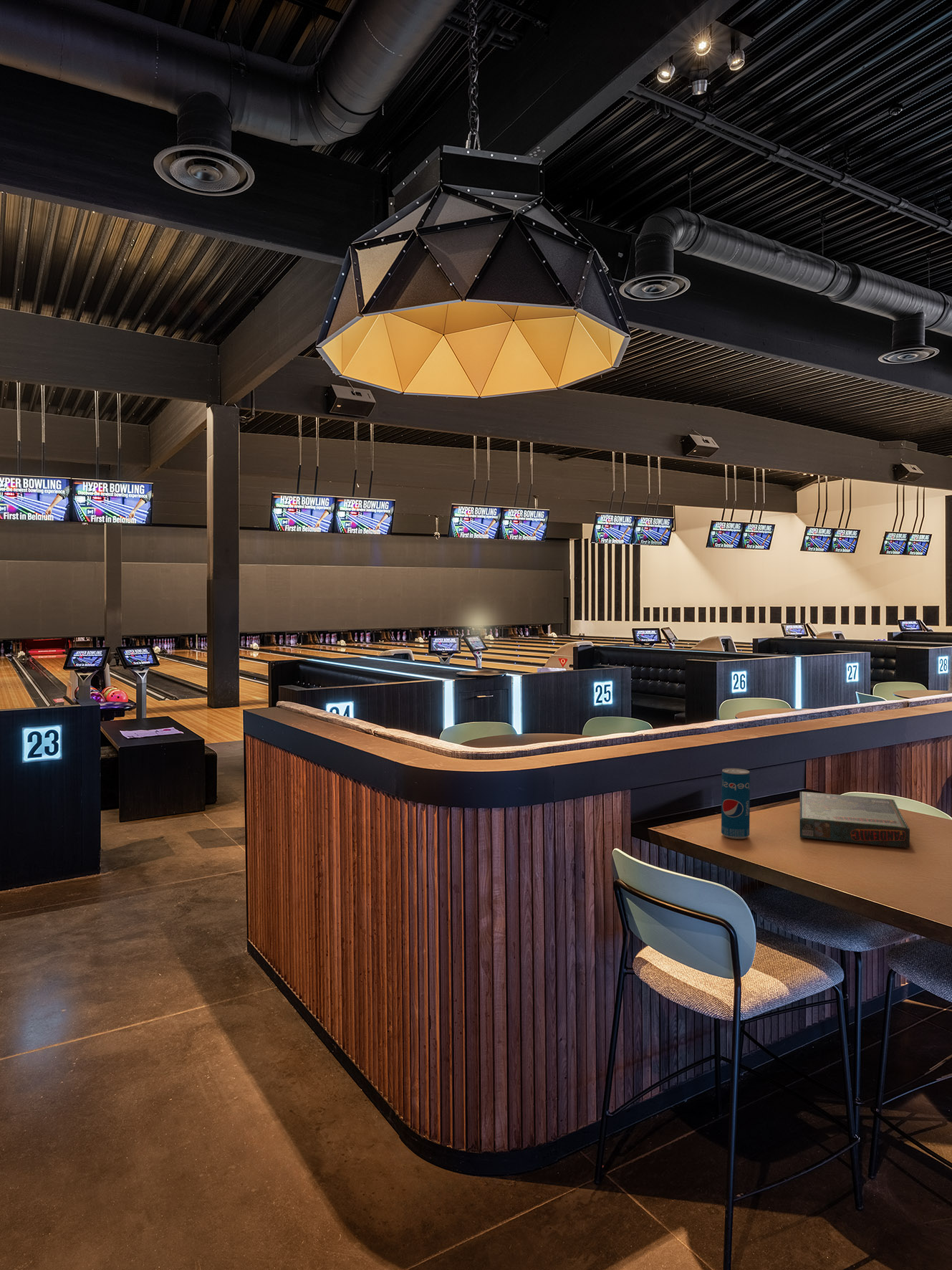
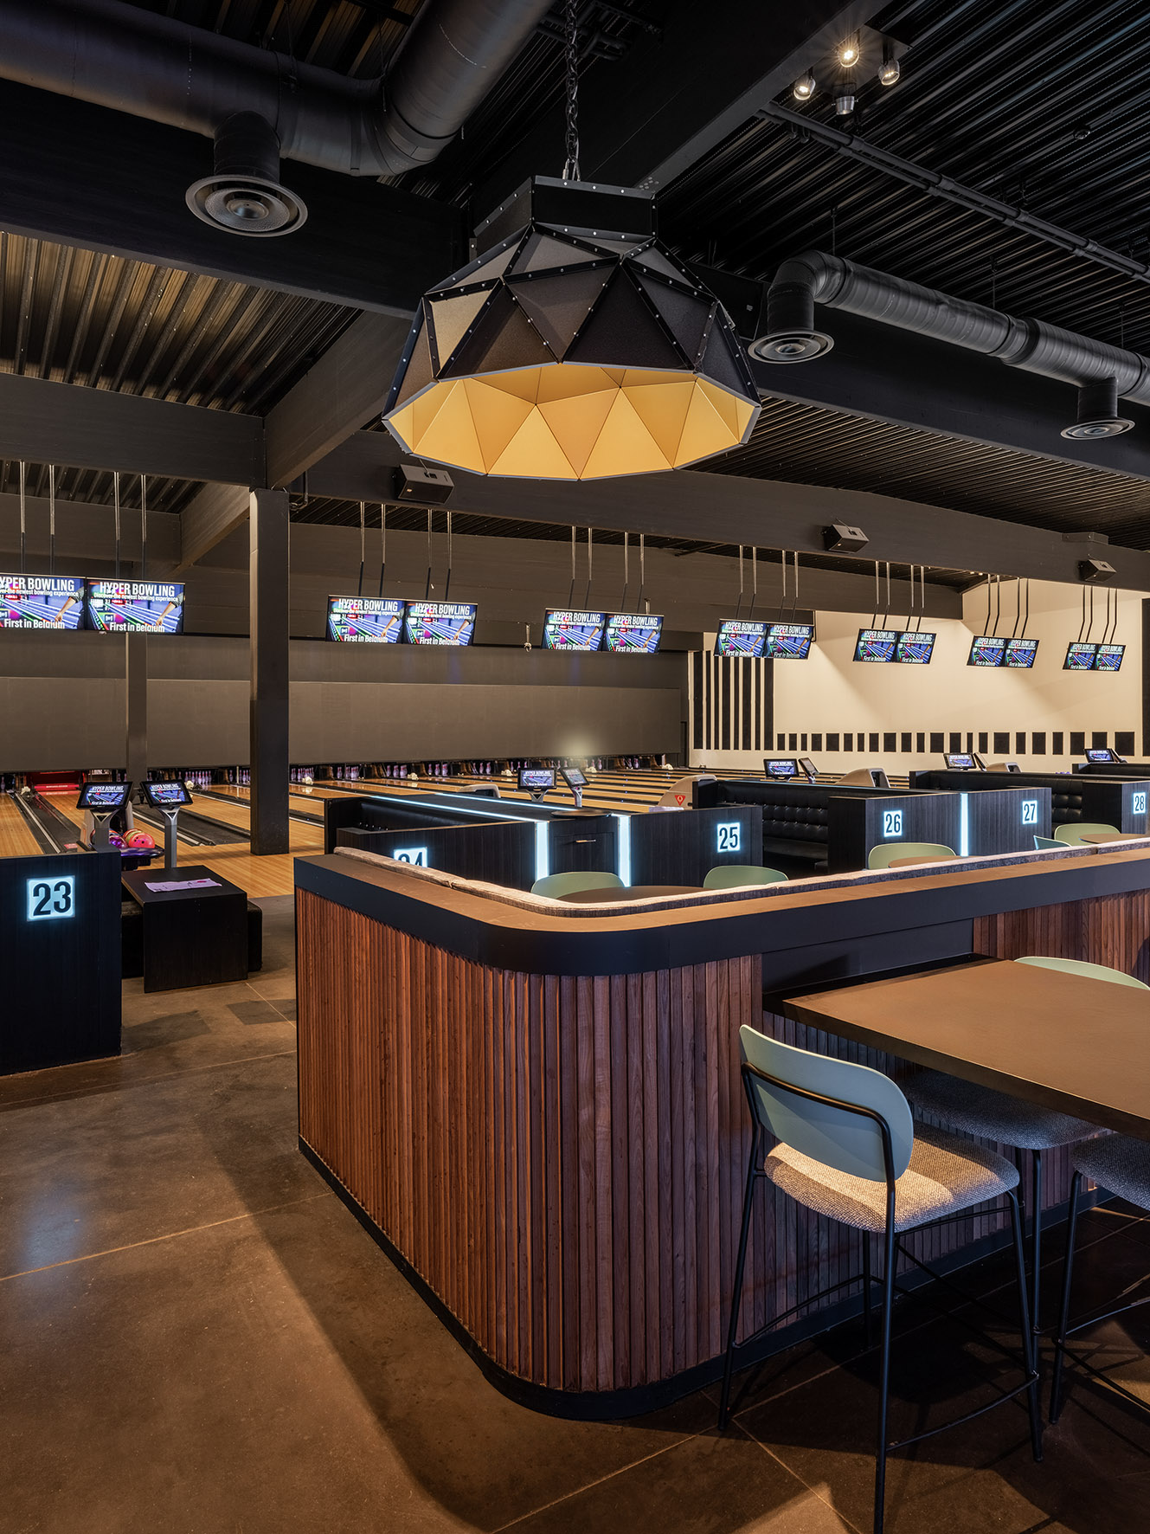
- board game (849, 817)
- beverage can (735, 803)
